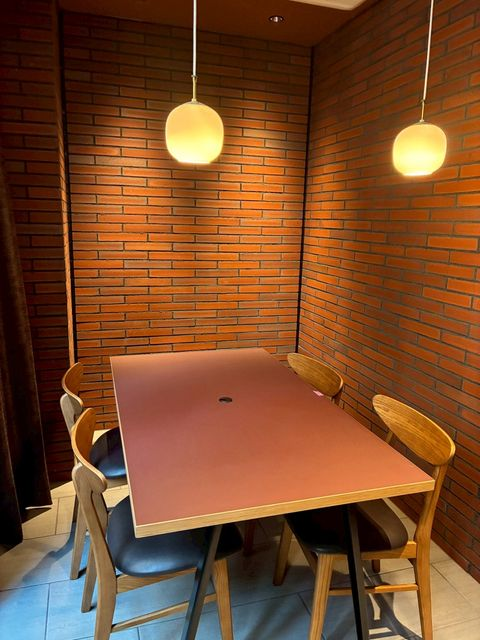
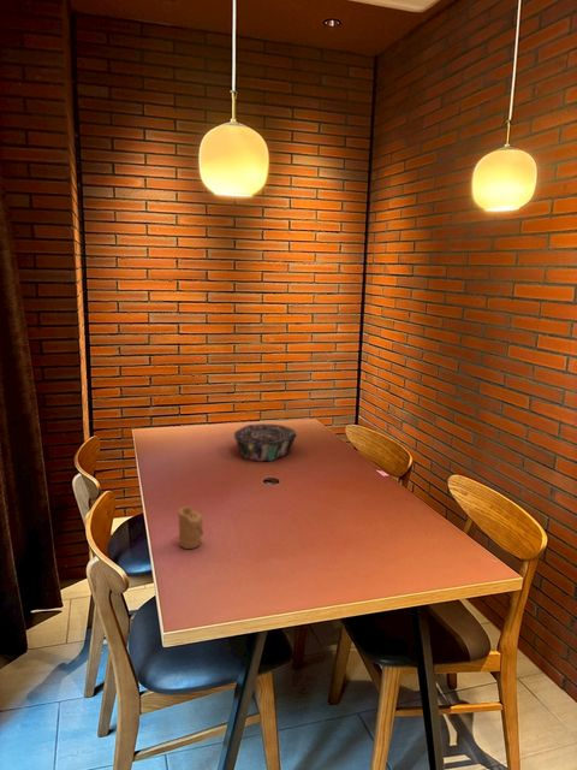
+ candle (191, 526)
+ decorative bowl (264, 443)
